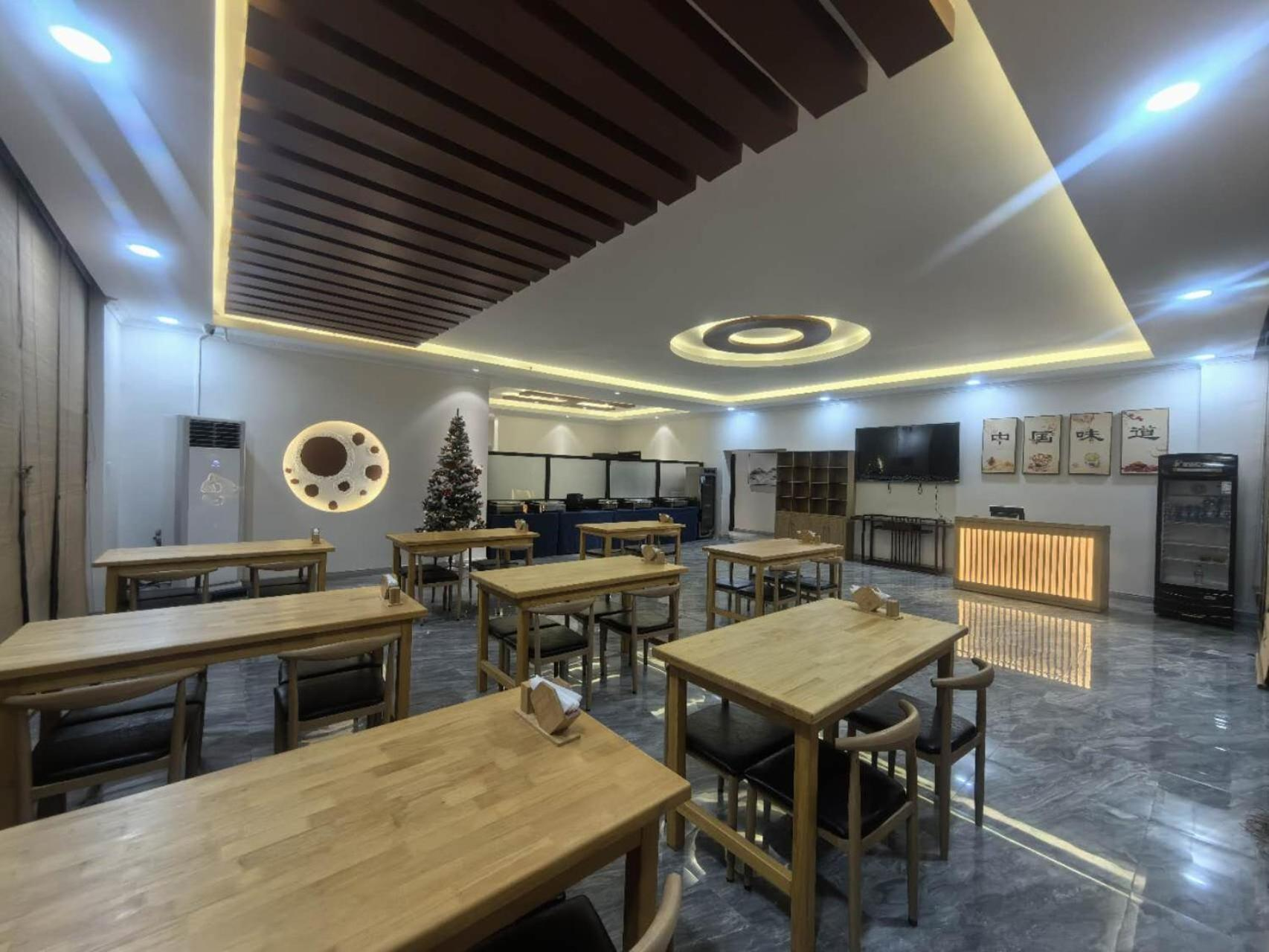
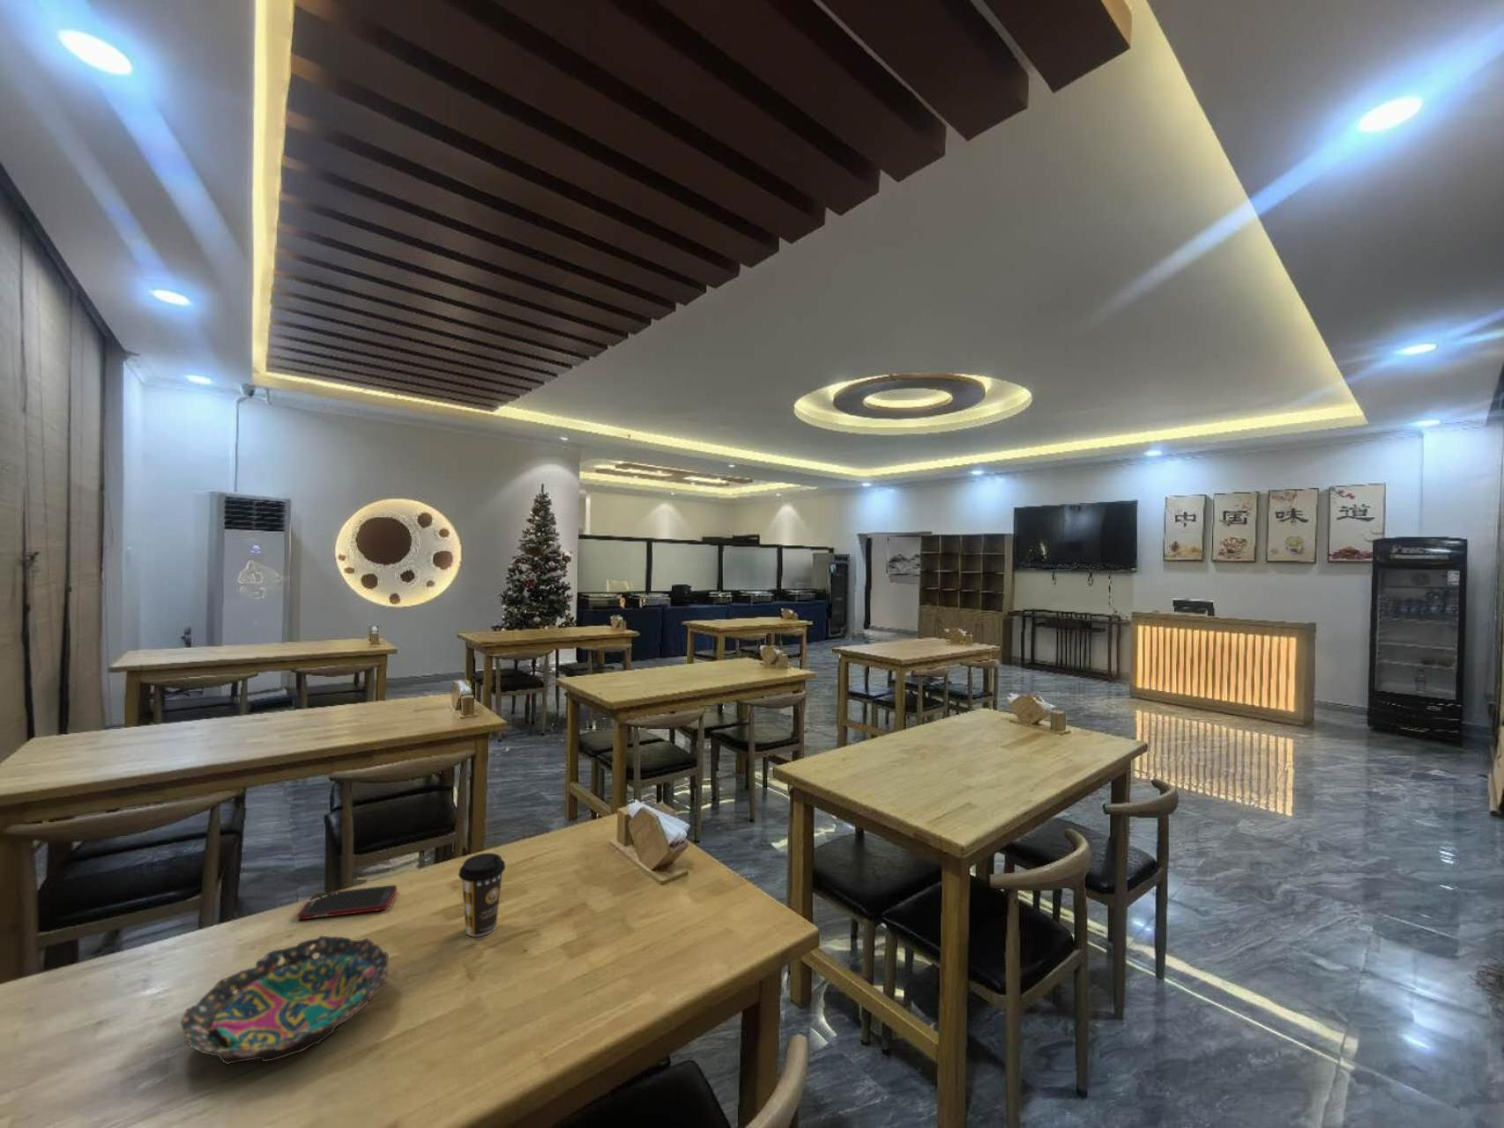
+ bowl (293, 1001)
+ coffee cup (481, 895)
+ cell phone (350, 902)
